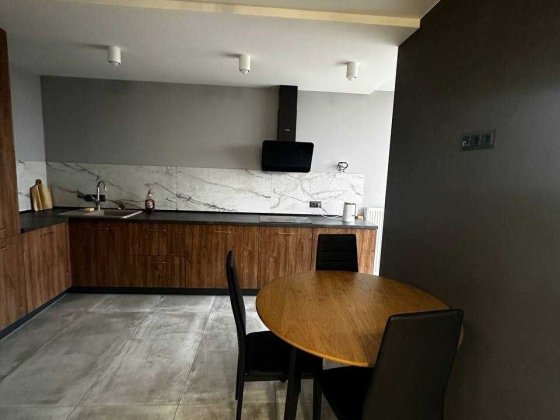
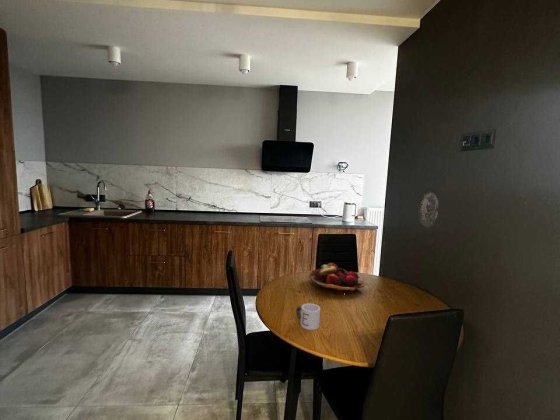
+ mug (307, 315)
+ fruit basket (335, 277)
+ decorative plate (428, 208)
